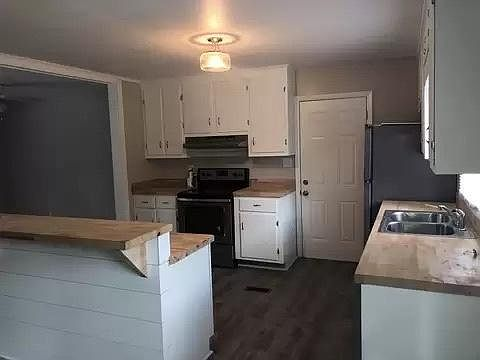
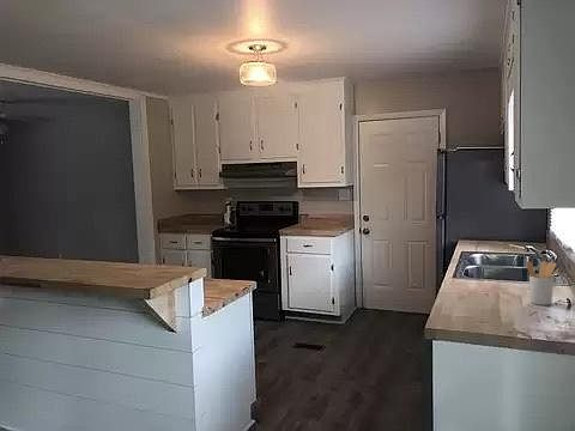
+ utensil holder (543, 281)
